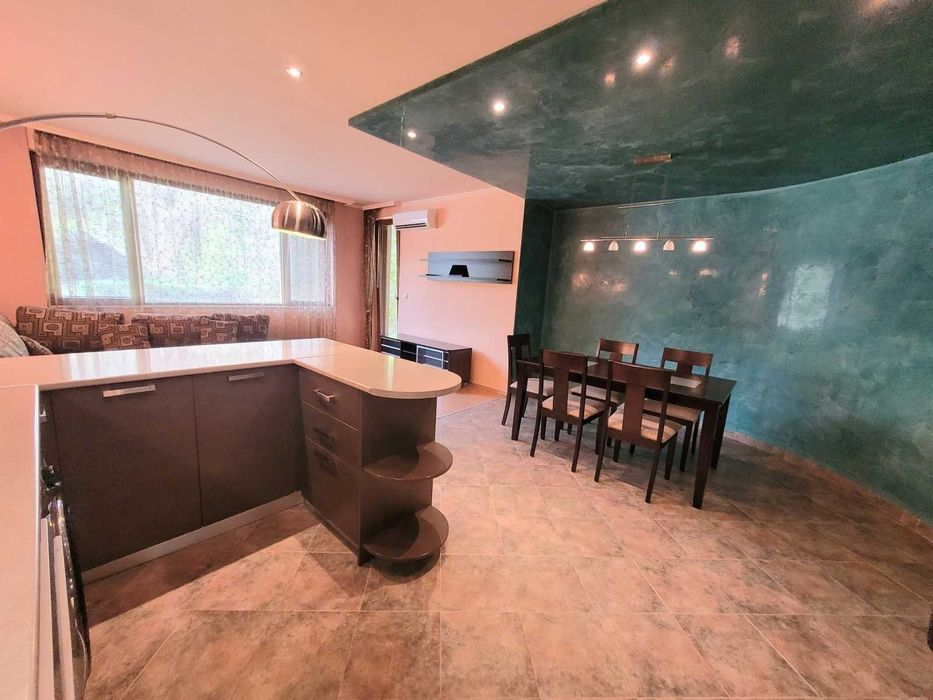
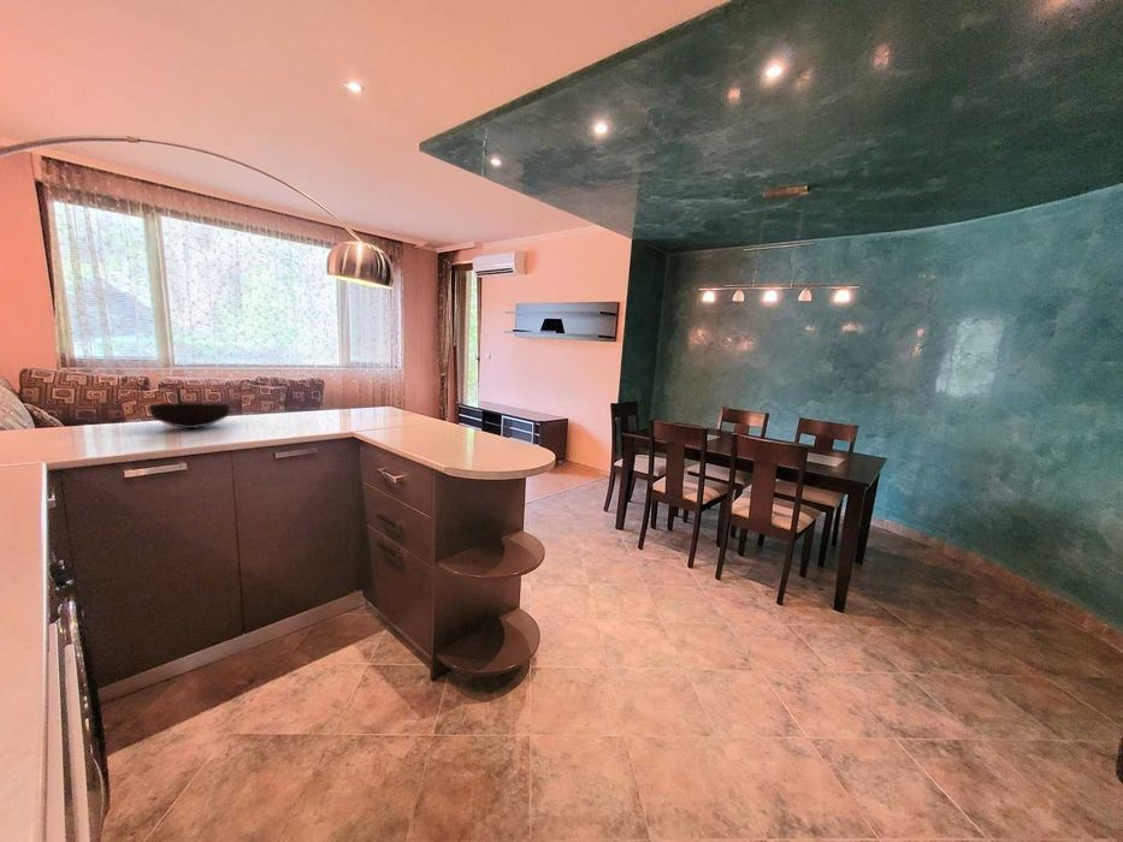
+ bowl (191, 414)
